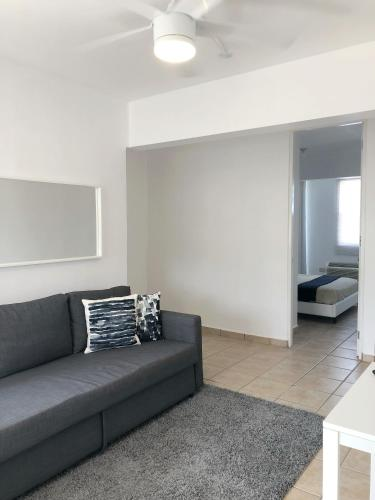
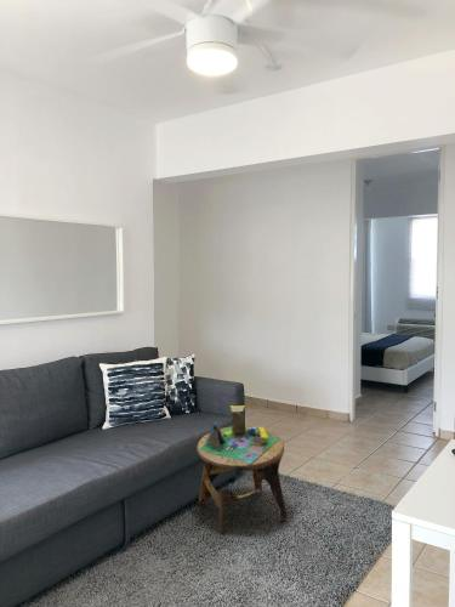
+ side table (240, 459)
